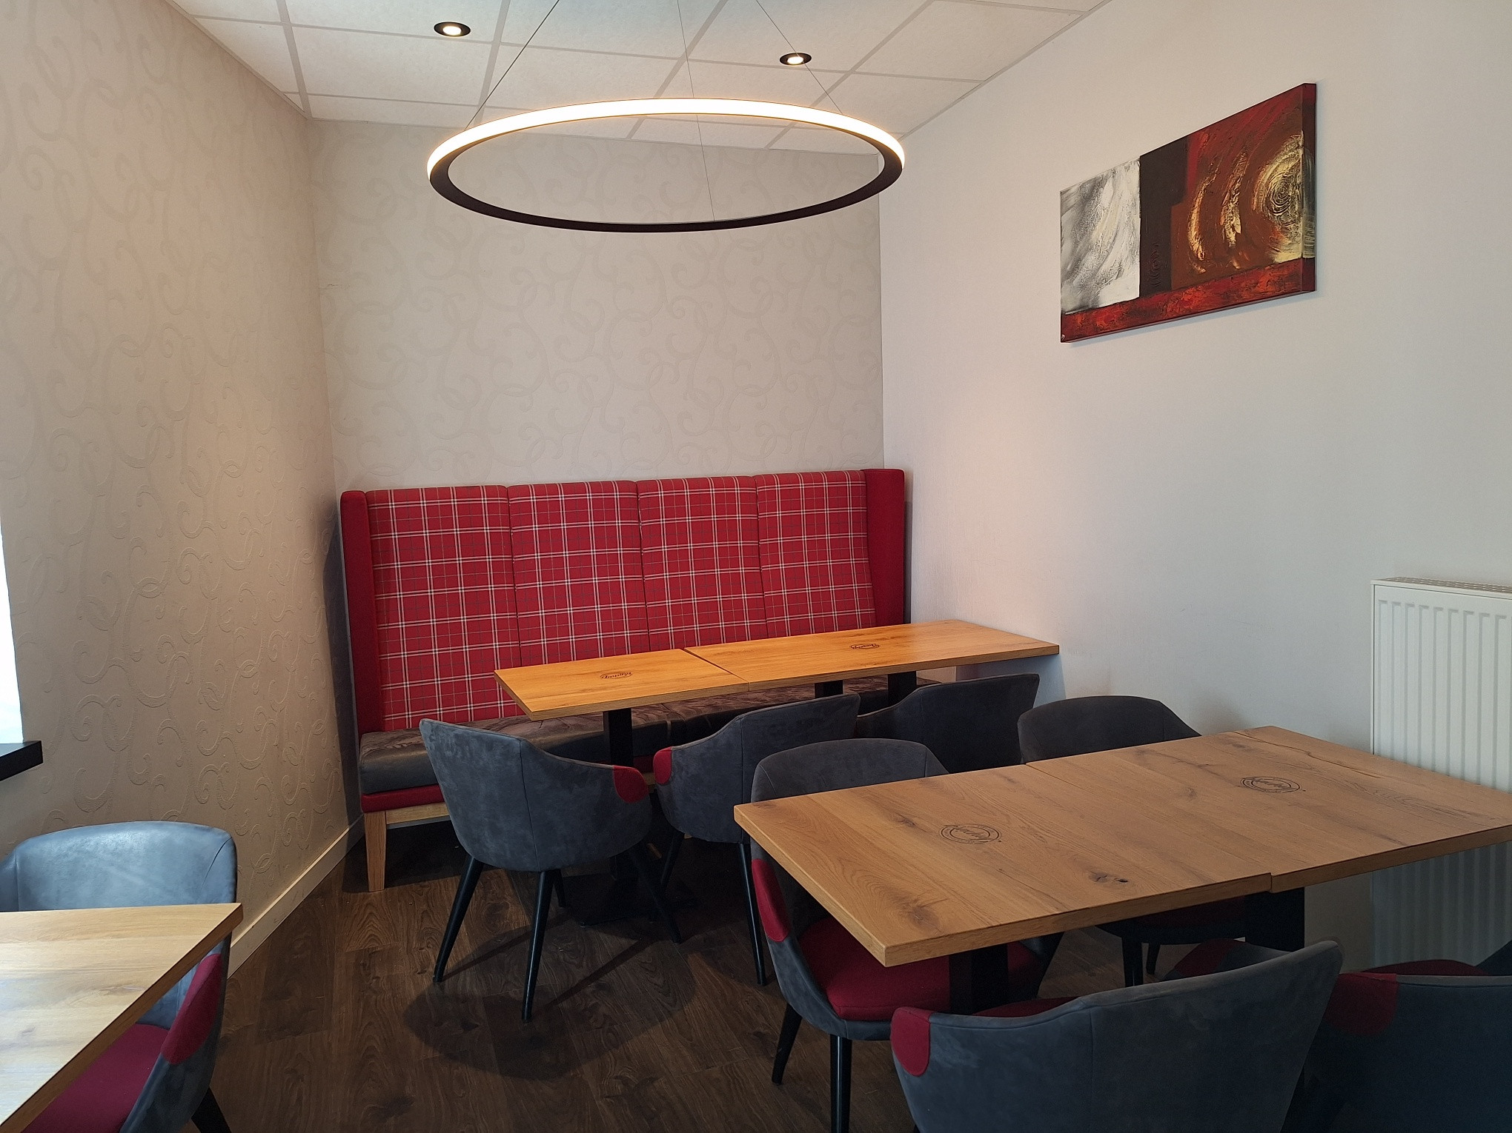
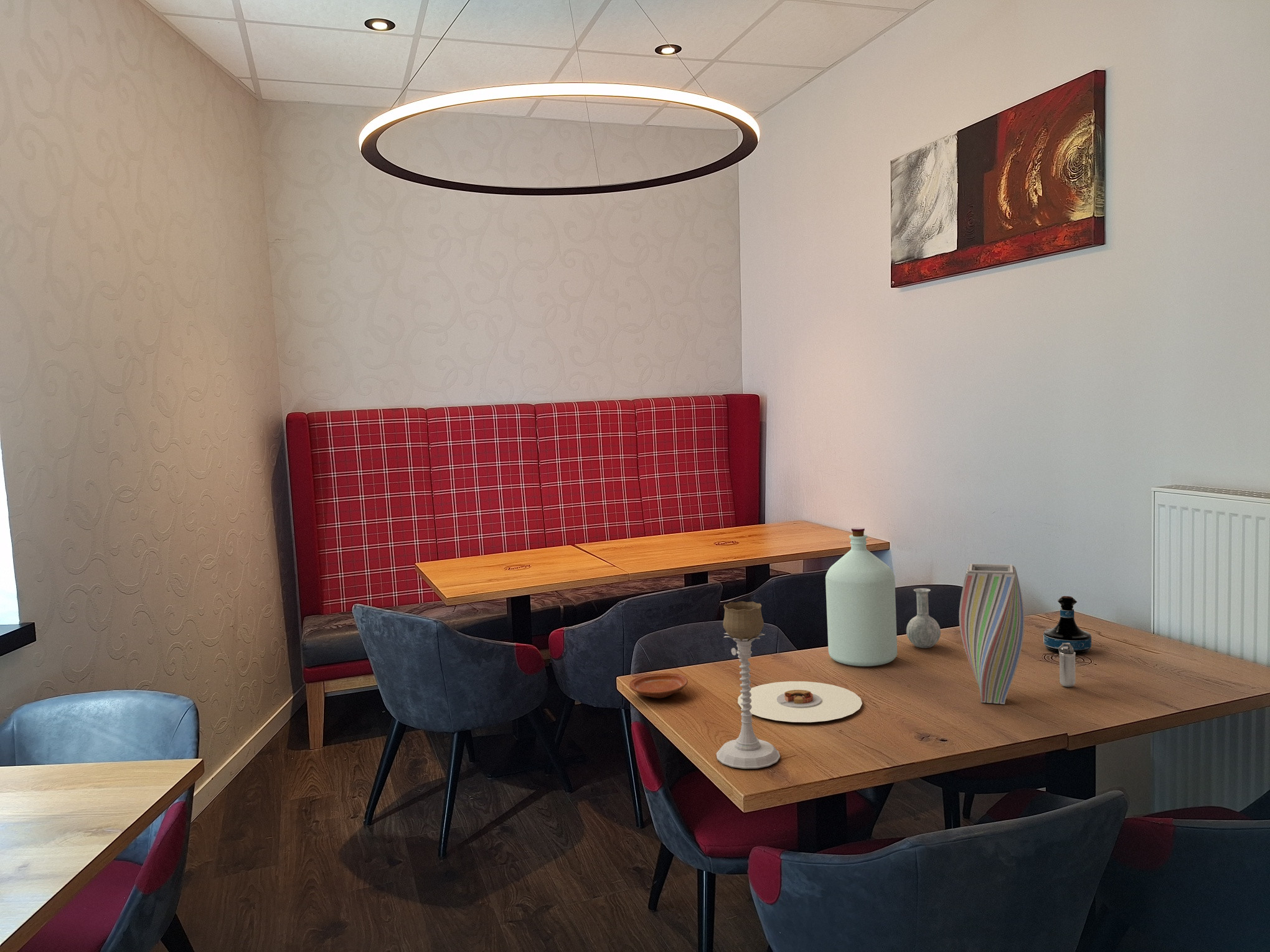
+ vase (992, 634)
+ candle holder (745, 681)
+ shaker (1067, 664)
+ plate (799, 696)
+ plate (659, 688)
+ tequila bottle (1067, 623)
+ bottle (886, 589)
